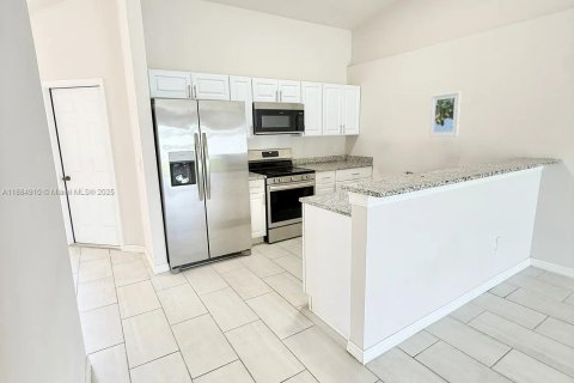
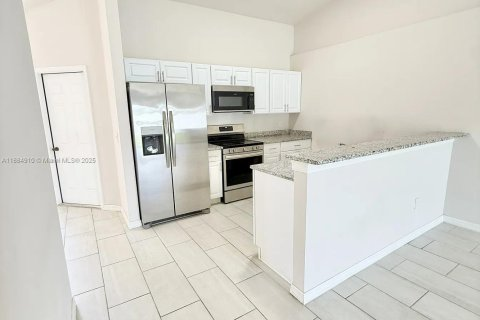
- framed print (444, 115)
